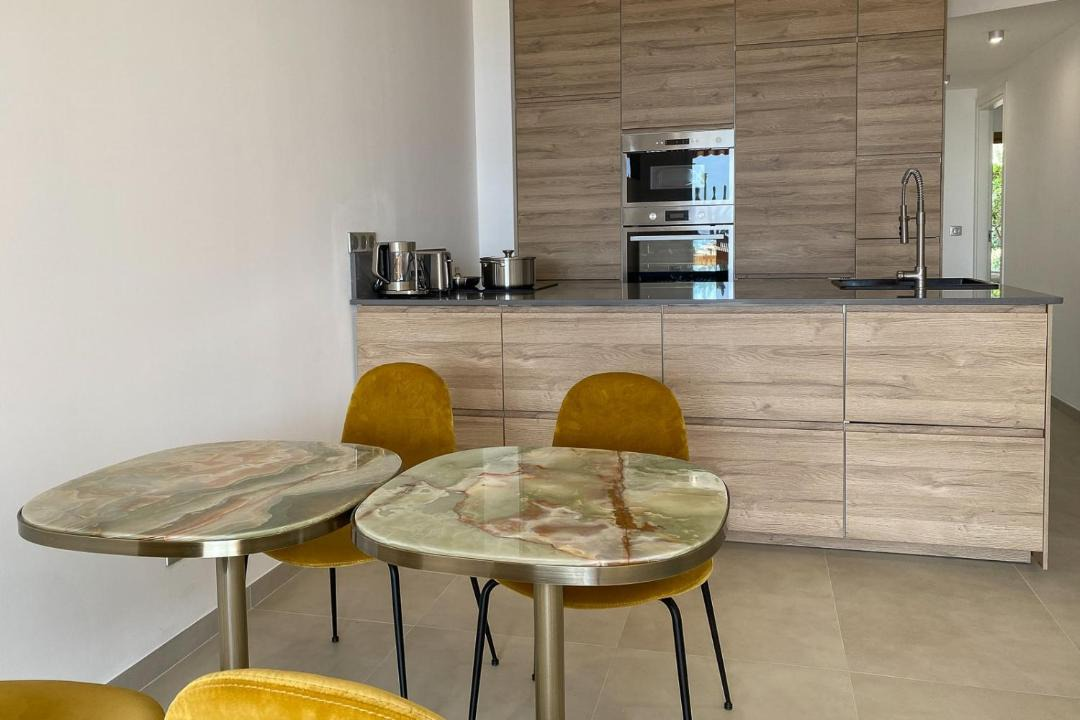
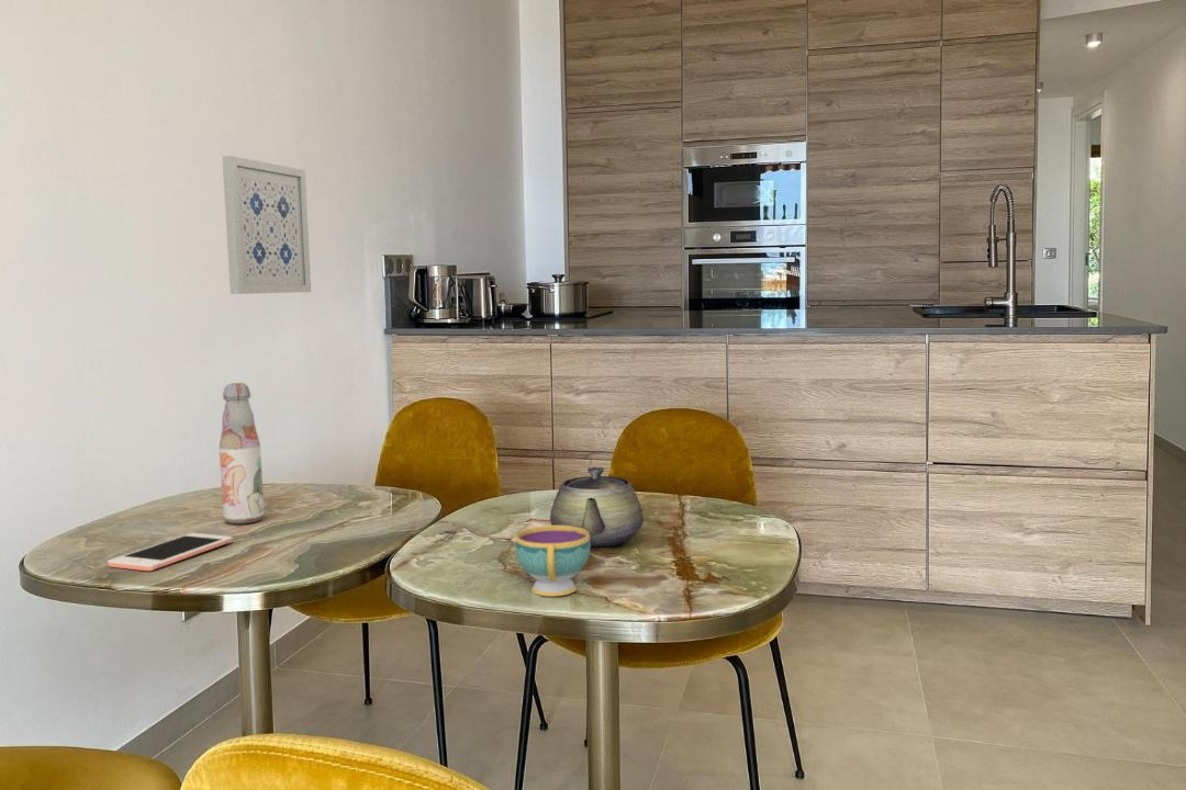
+ cell phone (172, 551)
+ teacup (549, 562)
+ bottle (239, 452)
+ teapot (595, 505)
+ wall art (269, 228)
